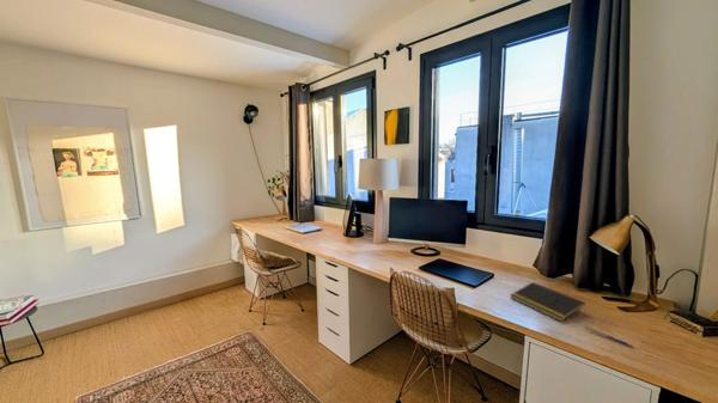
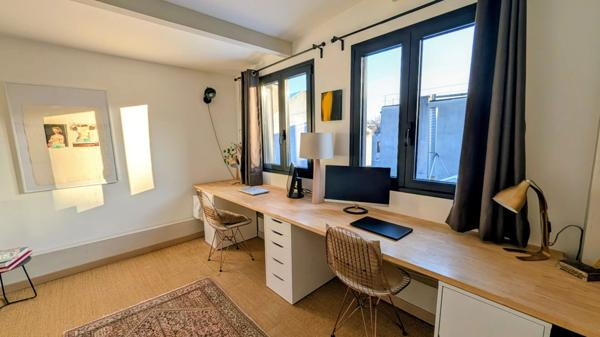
- pen (607, 335)
- notepad (544, 299)
